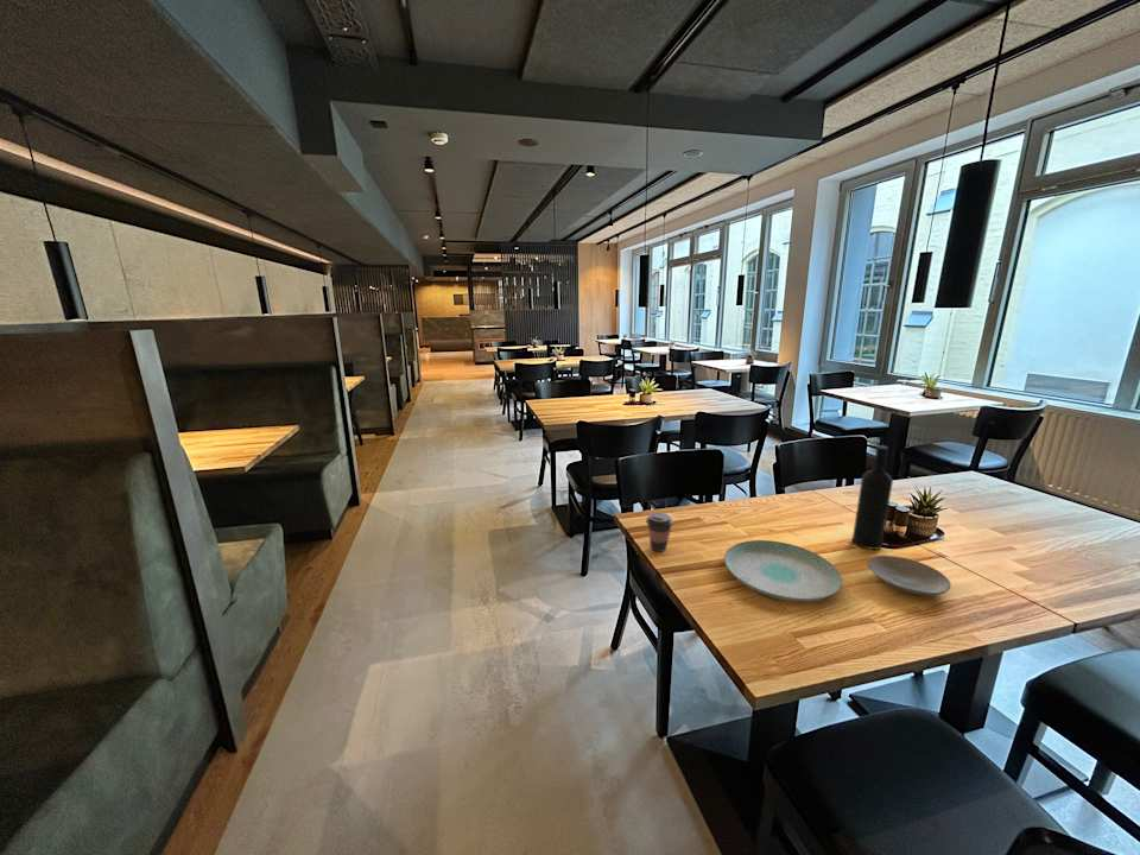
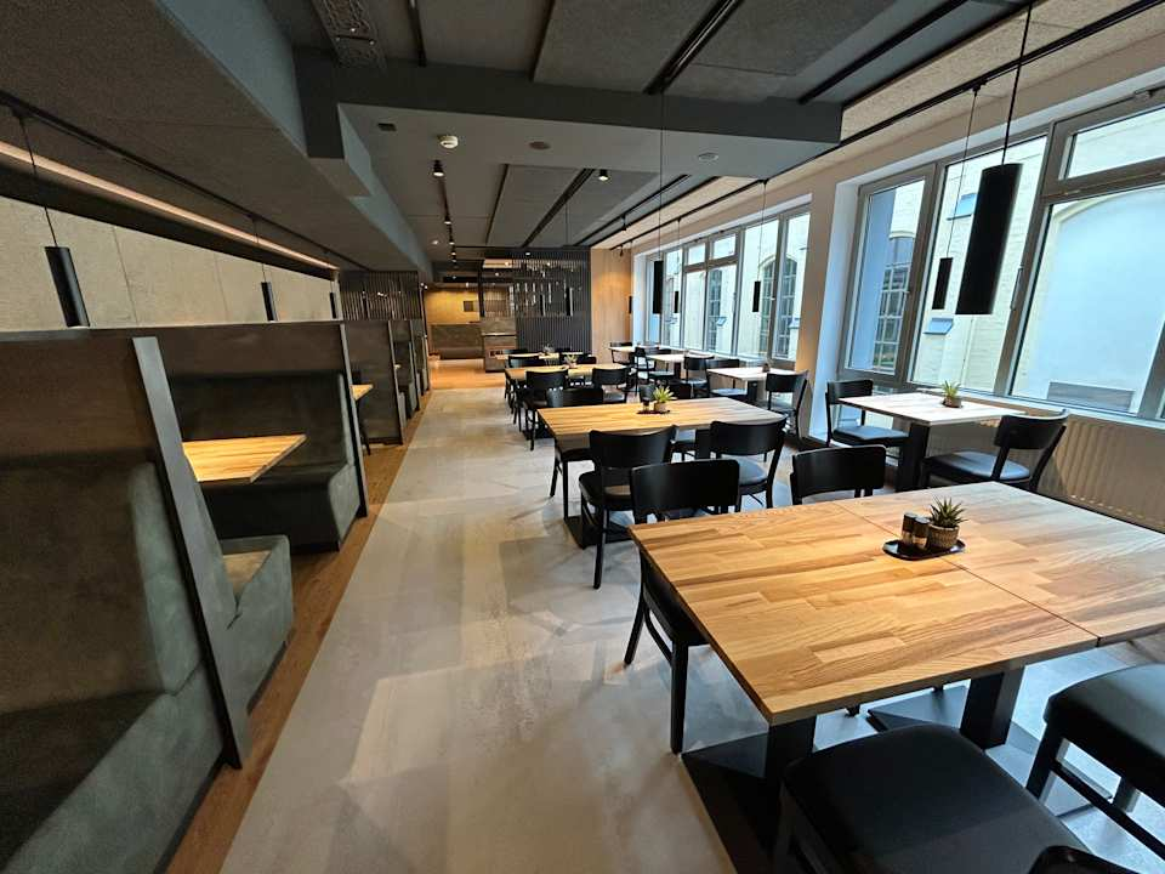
- plate (780, 570)
- coffee cup (659, 532)
- plate (906, 577)
- wine bottle (874, 496)
